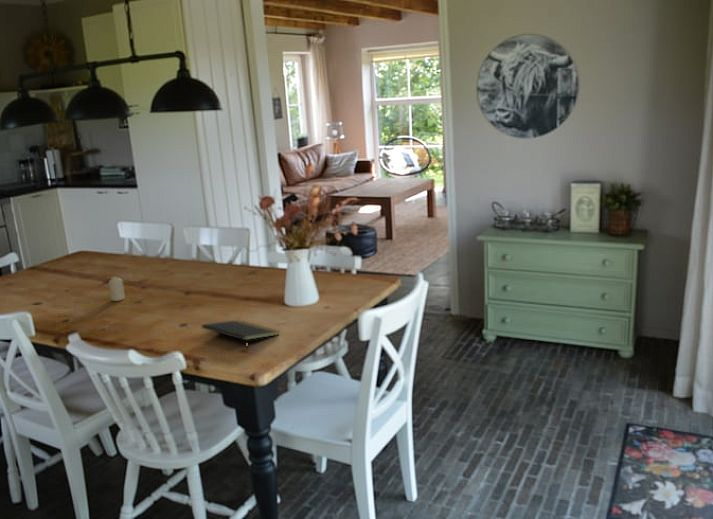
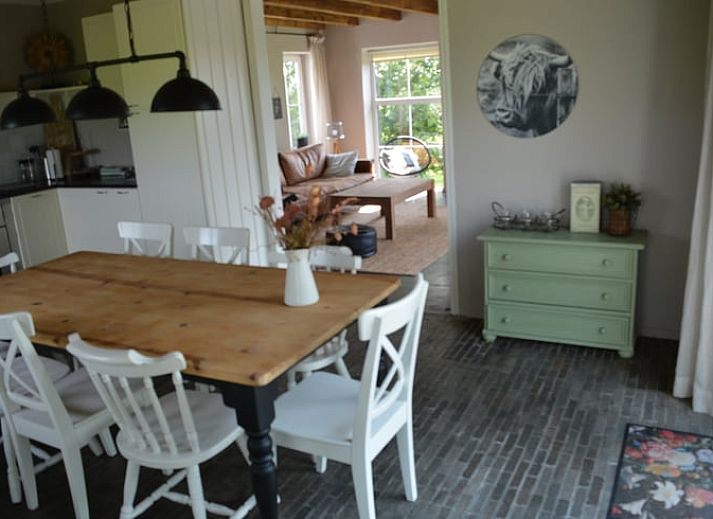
- candle (116, 288)
- notepad (240, 329)
